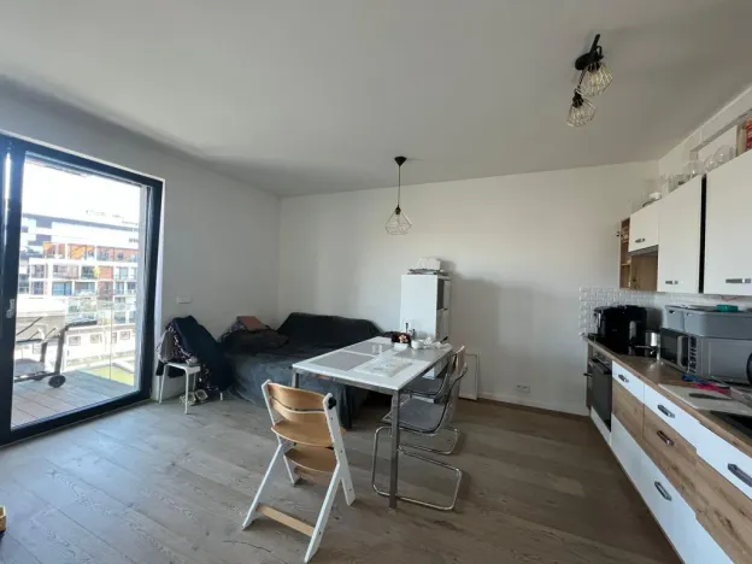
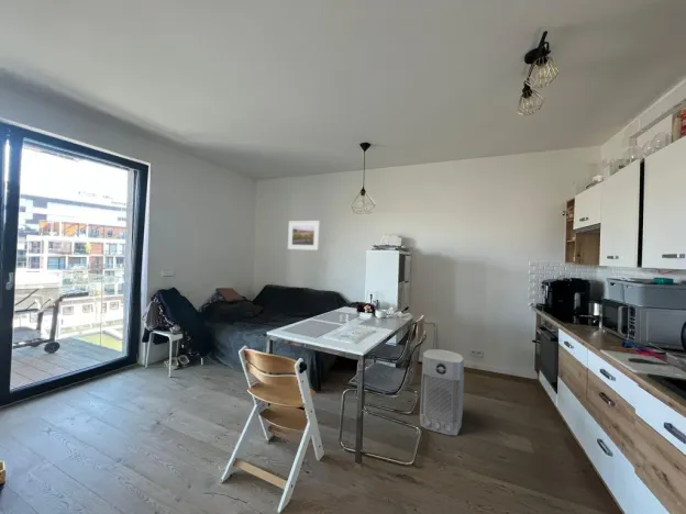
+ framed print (302, 235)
+ air purifier (441, 388)
